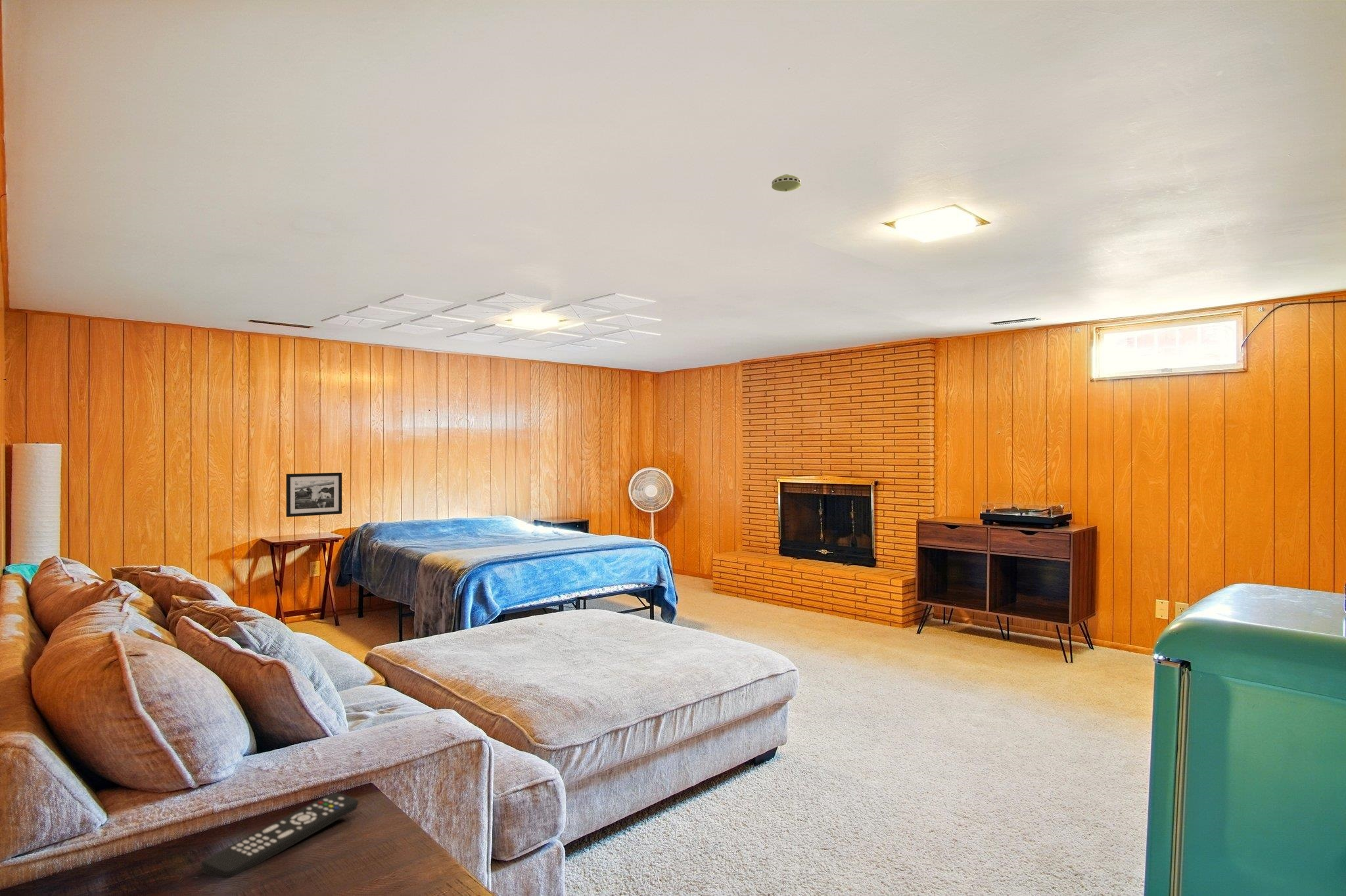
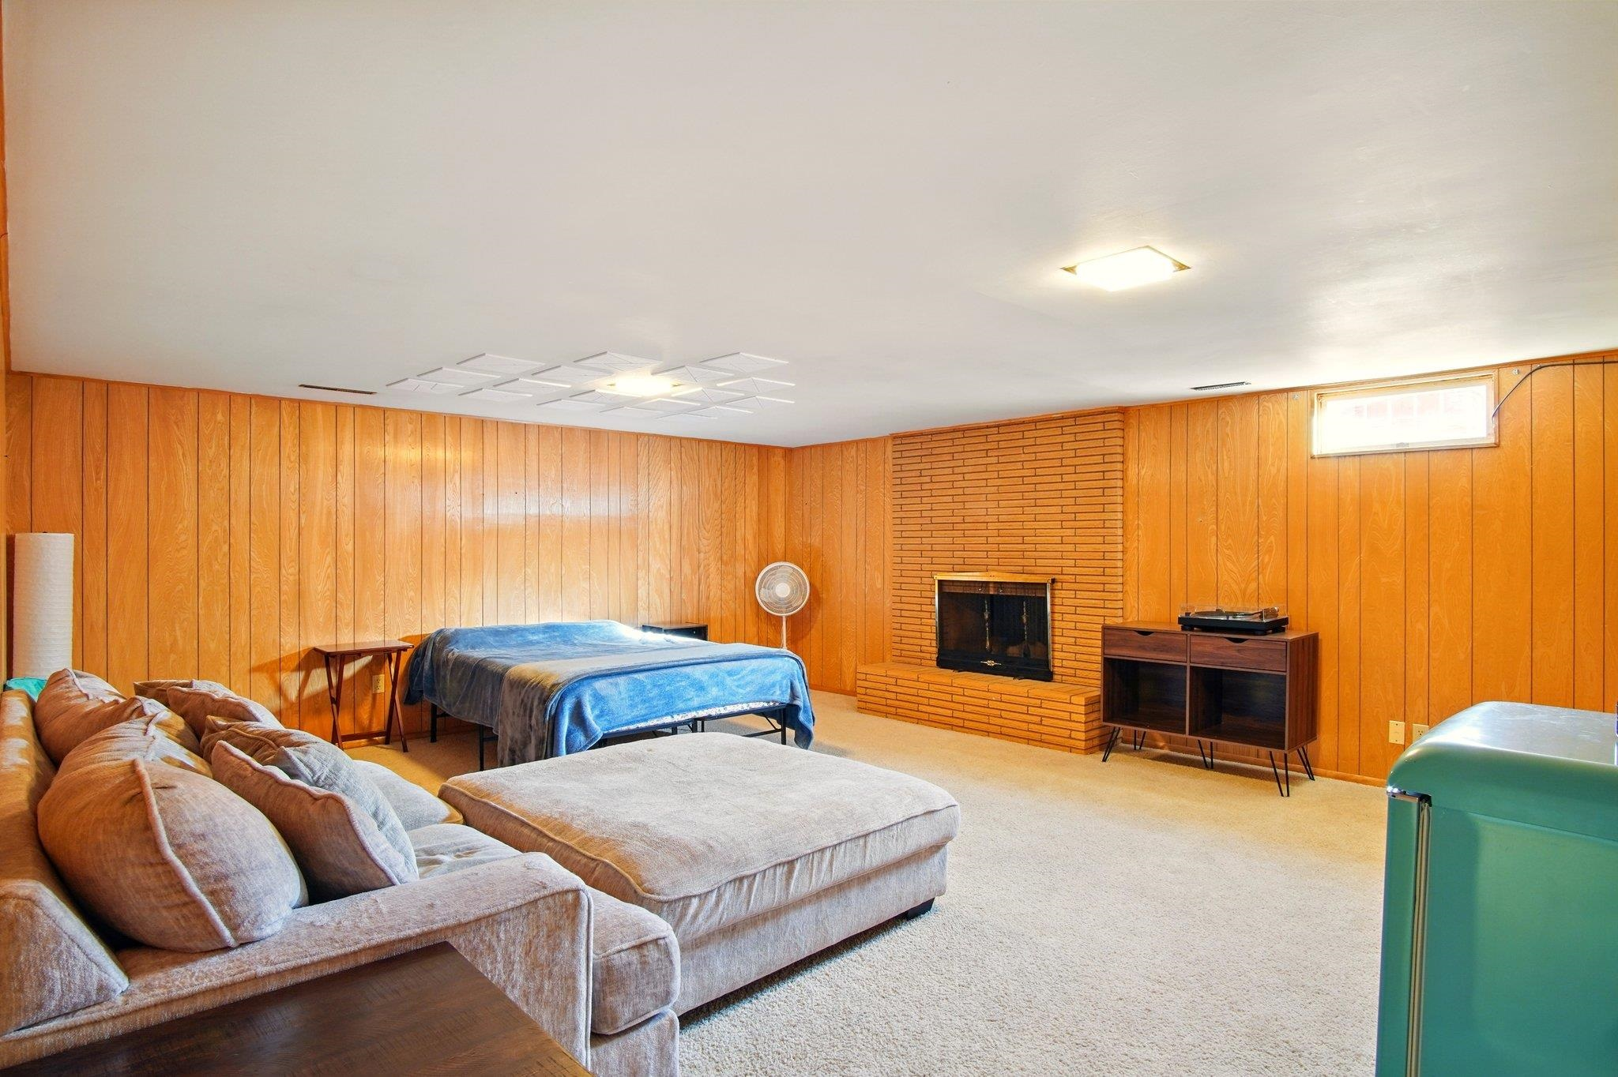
- picture frame (314, 494)
- smoke detector (786, 183)
- remote control (286, 833)
